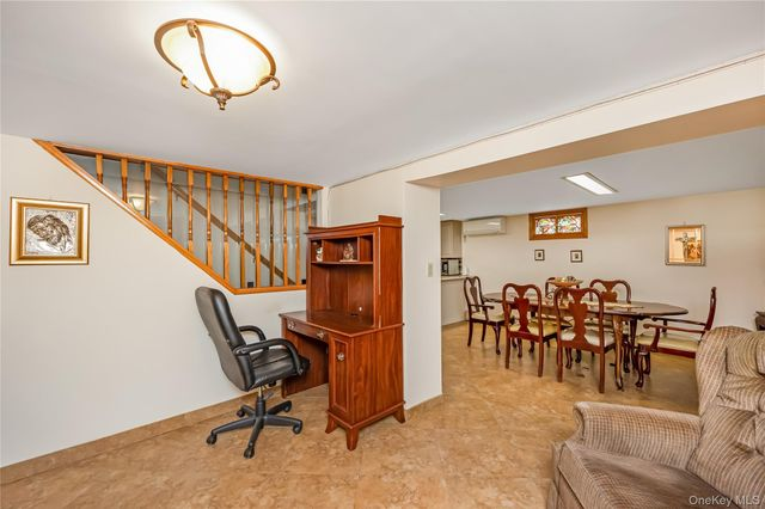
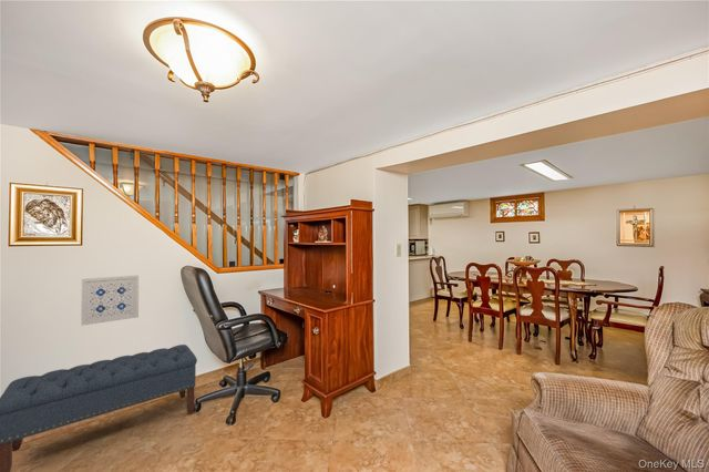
+ bench (112, 397)
+ wall art (111, 298)
